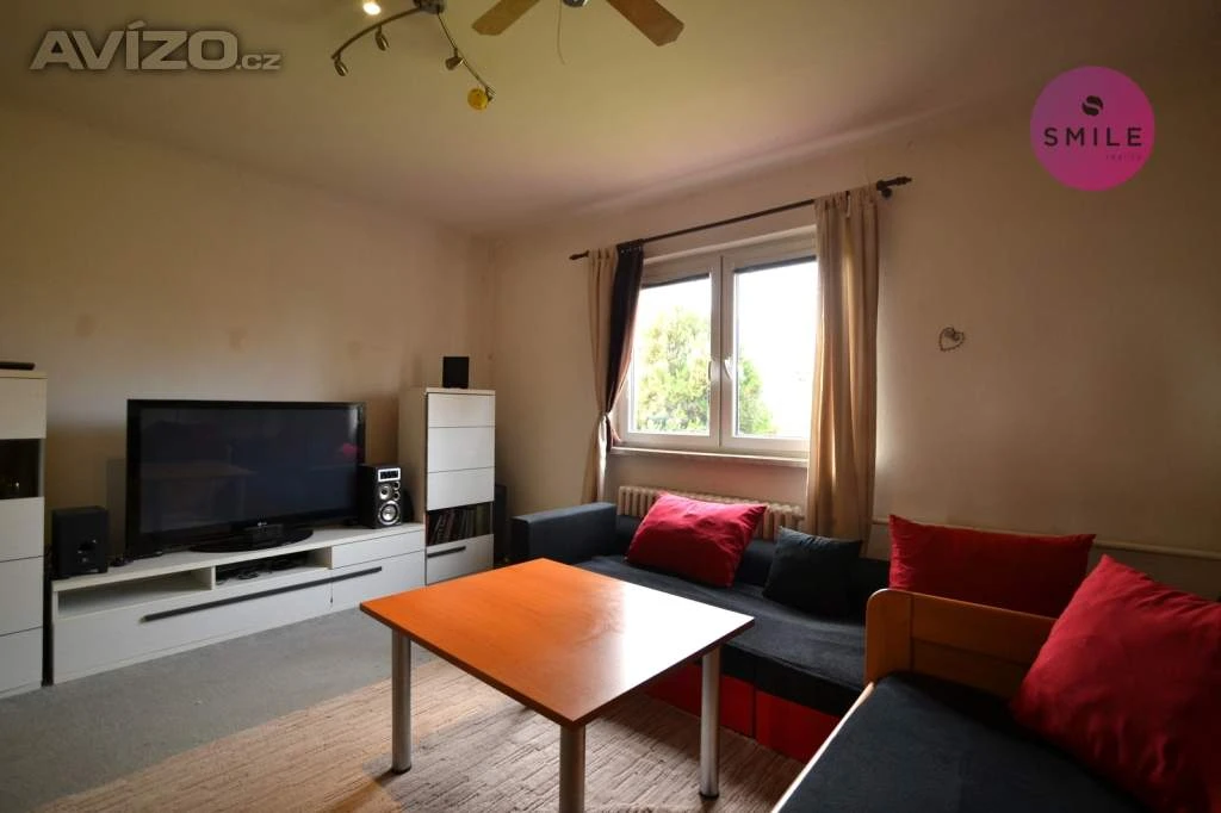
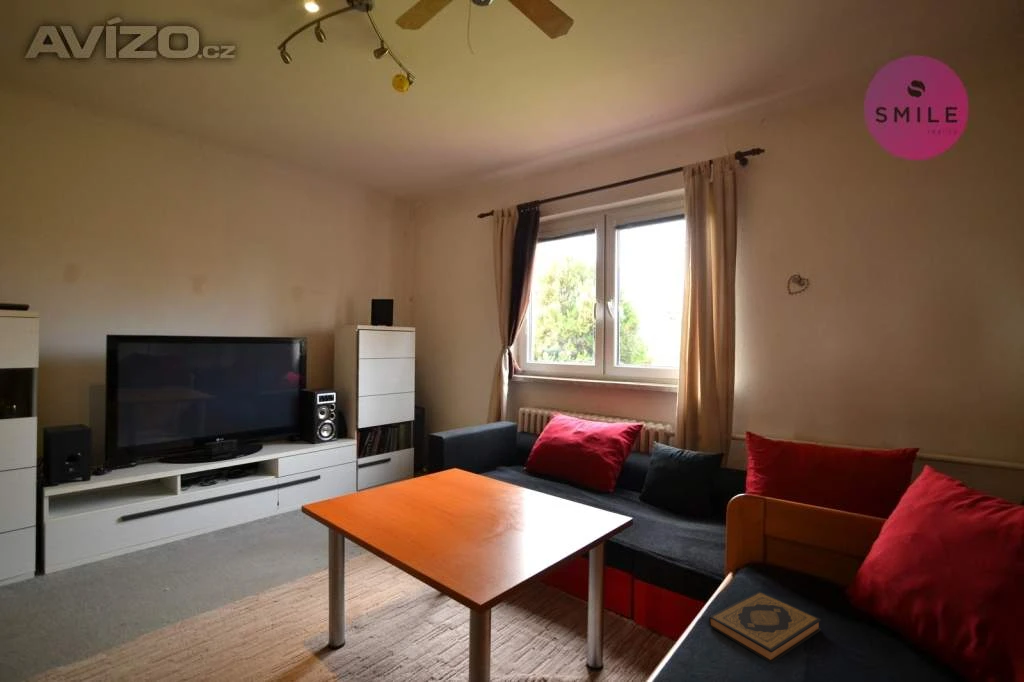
+ hardback book (764, 622)
